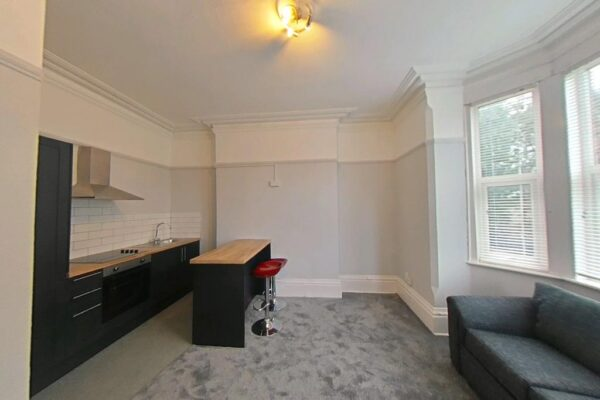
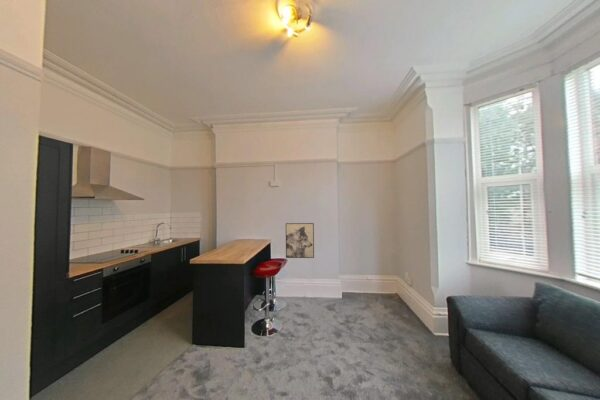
+ wall art (299, 240)
